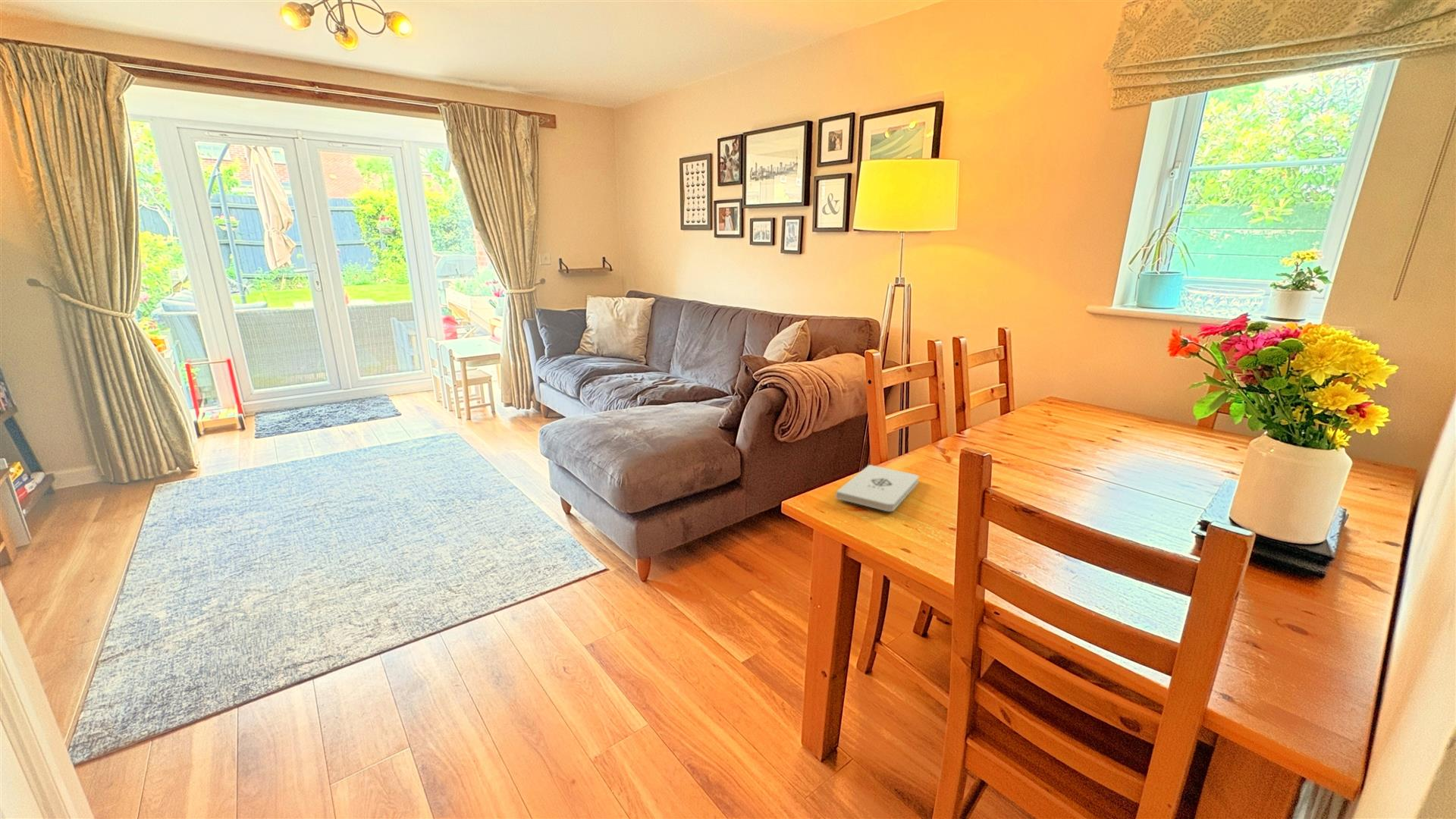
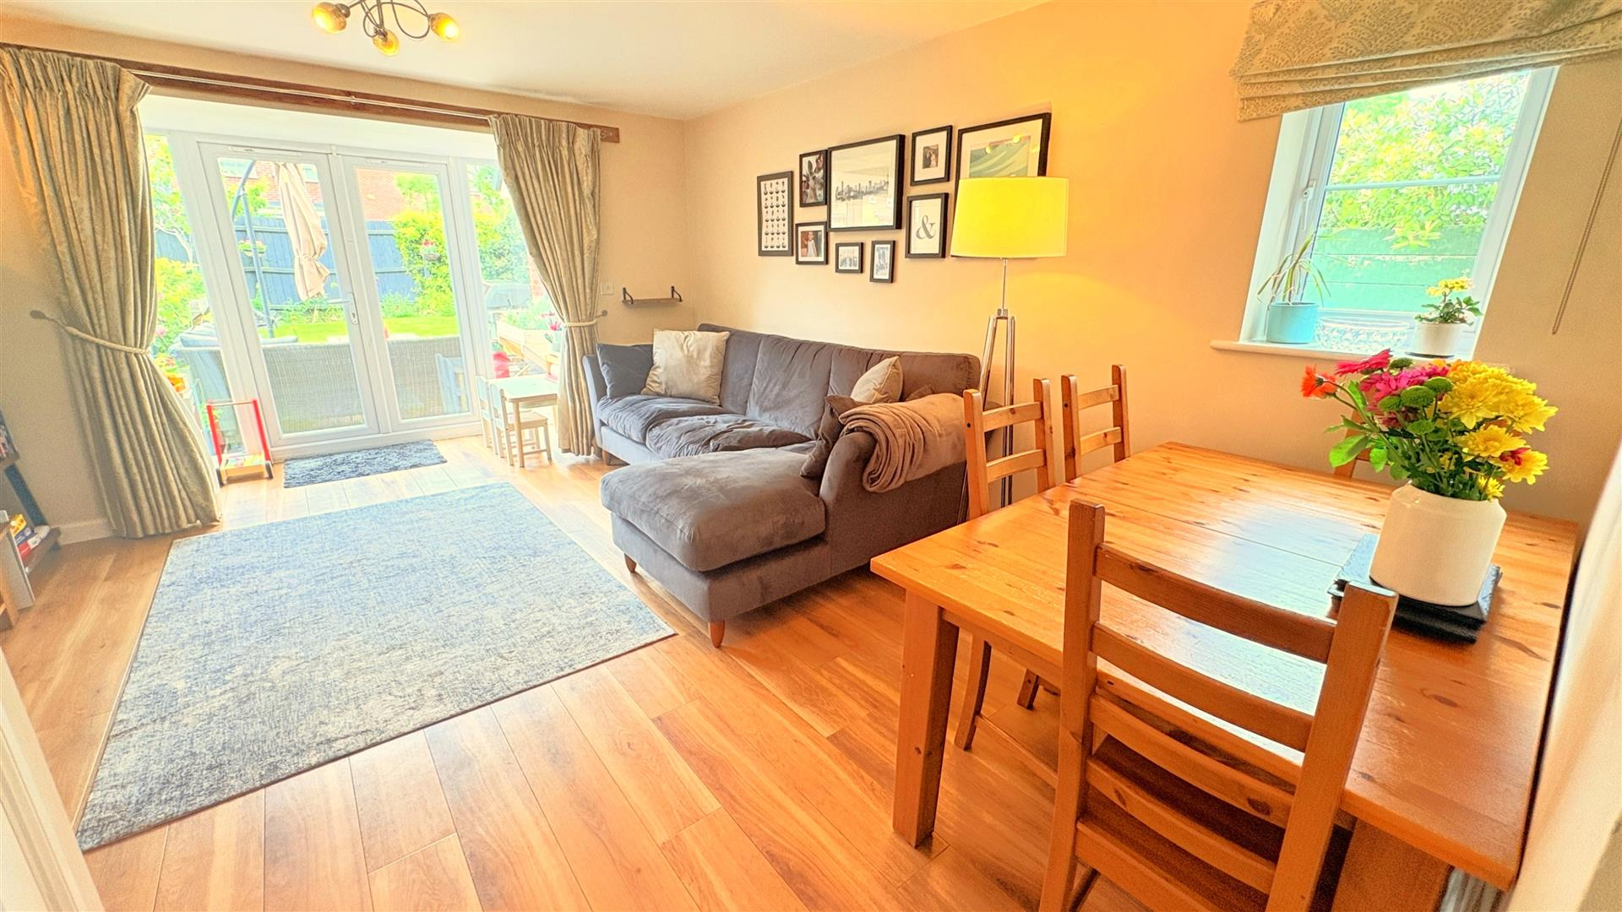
- notepad (879, 486)
